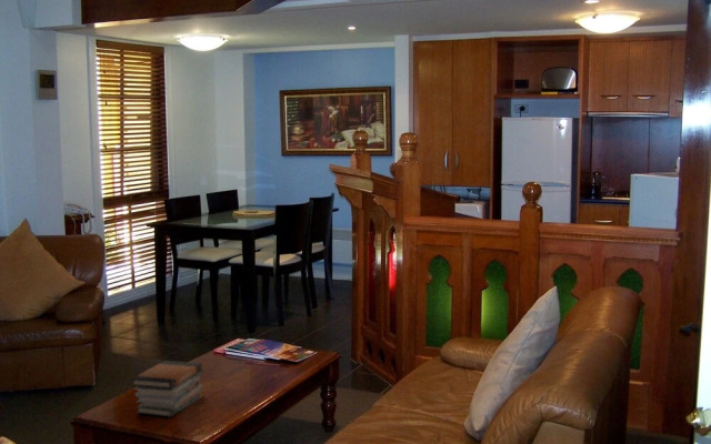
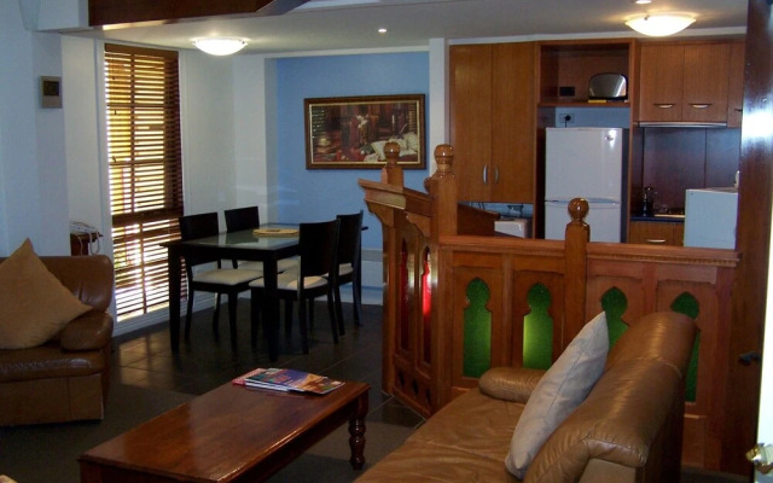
- book stack (169, 387)
